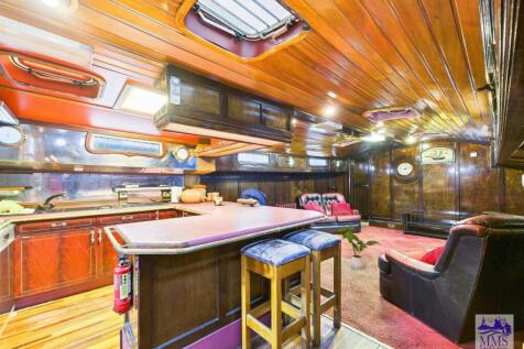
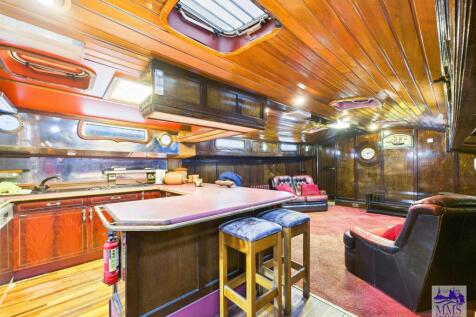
- house plant (354, 247)
